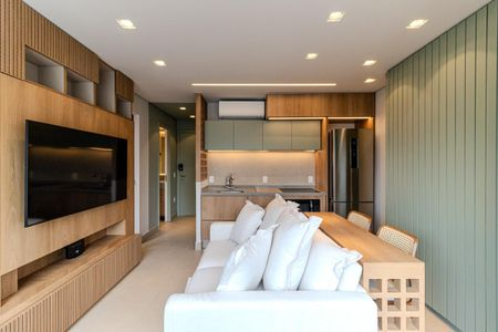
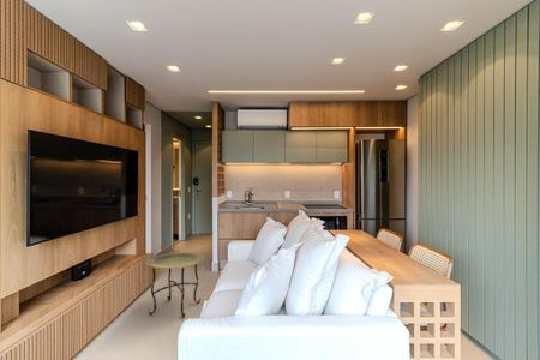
+ side table (175, 283)
